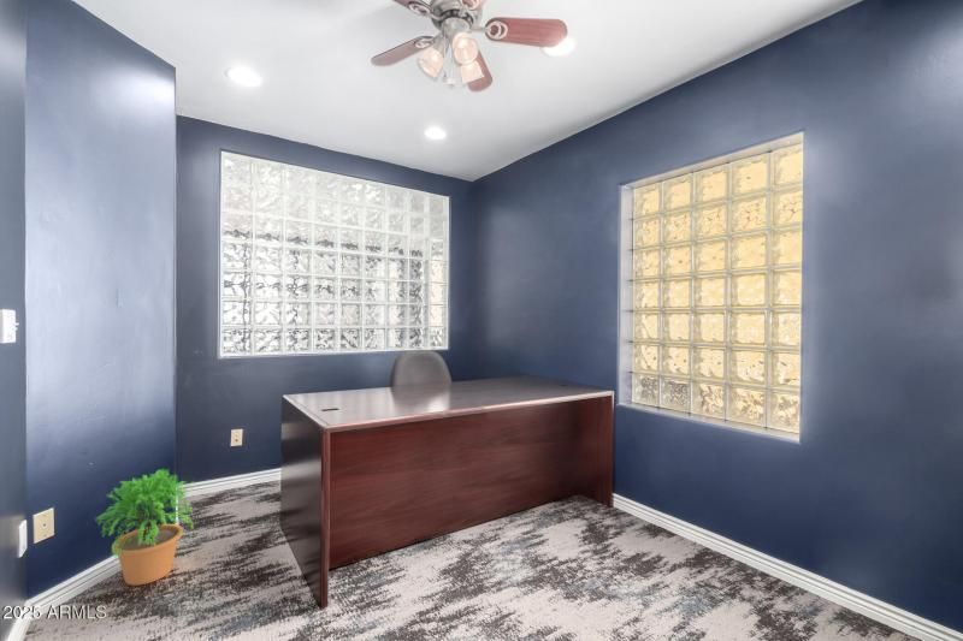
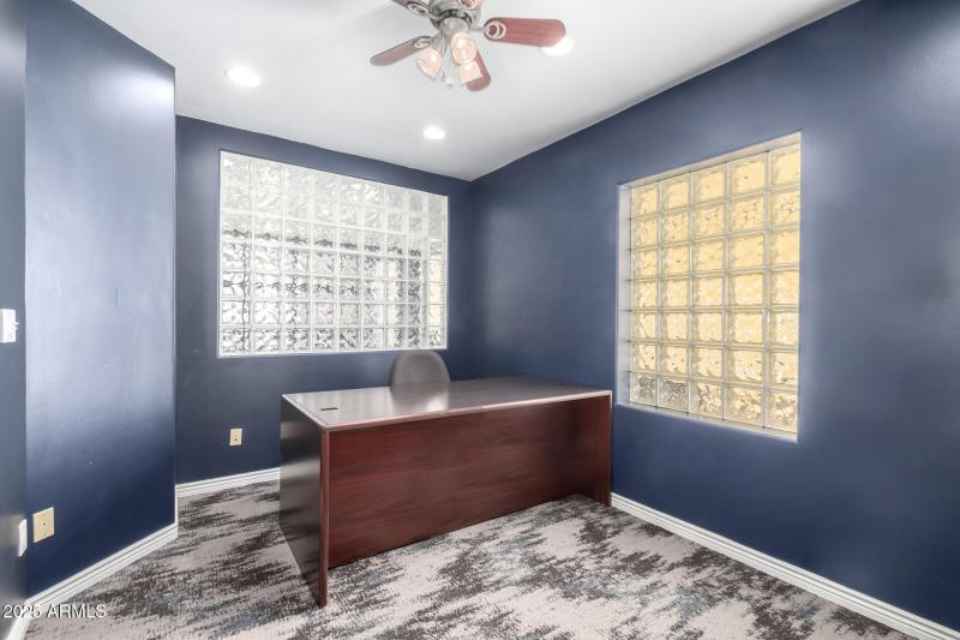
- potted plant (147, 522)
